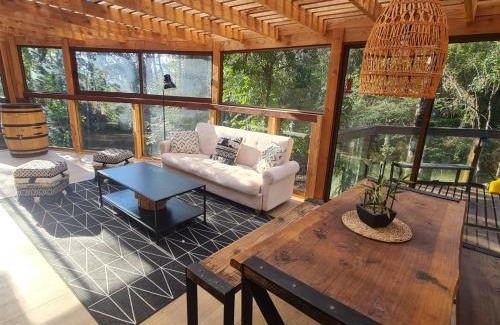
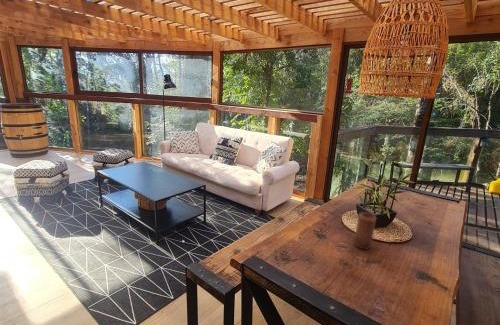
+ candle (364, 230)
